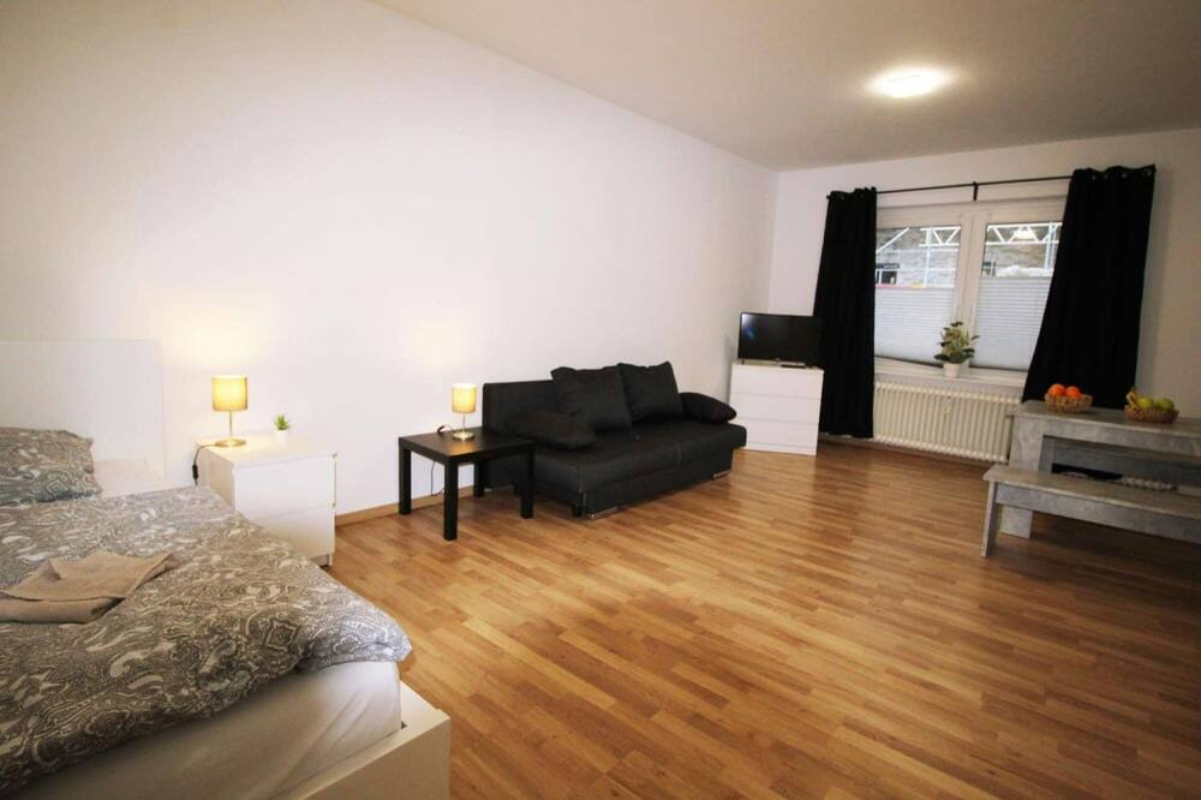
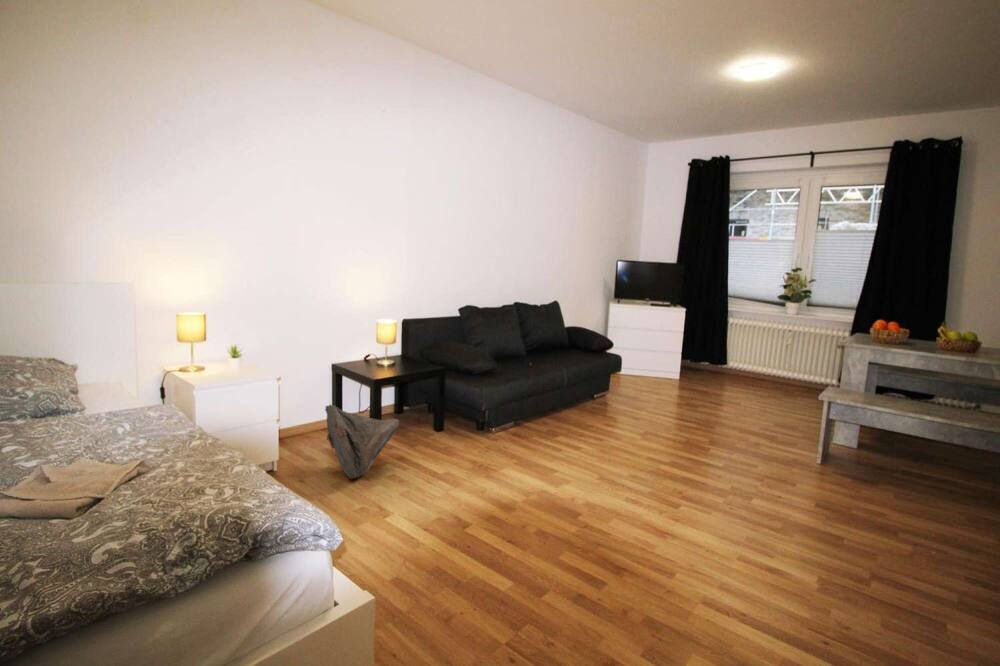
+ bag (361, 439)
